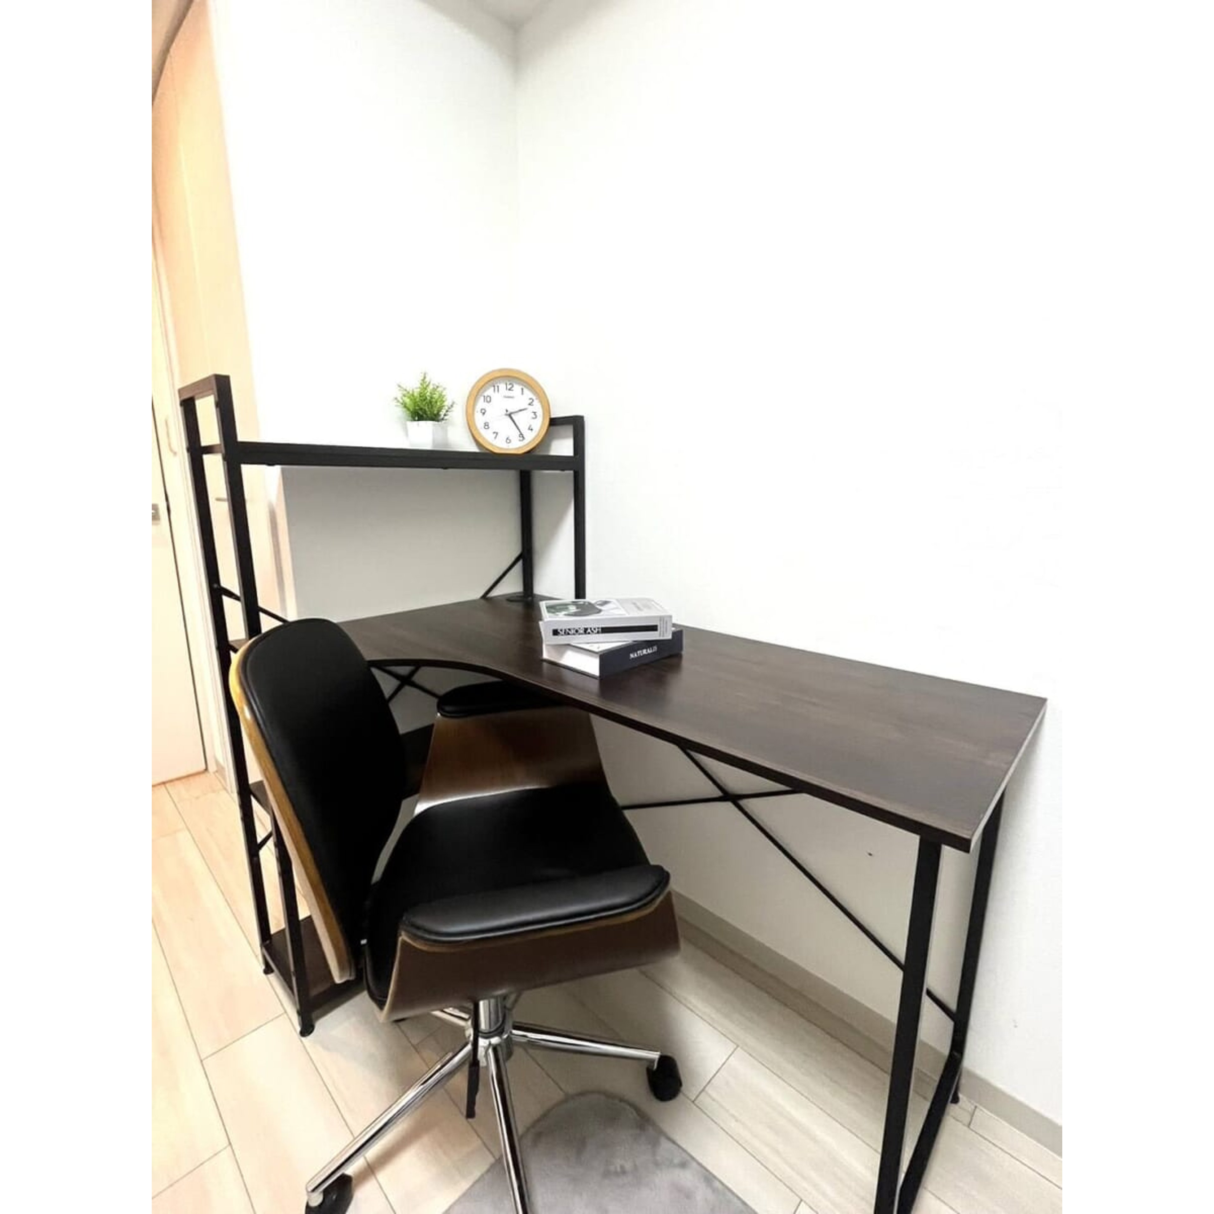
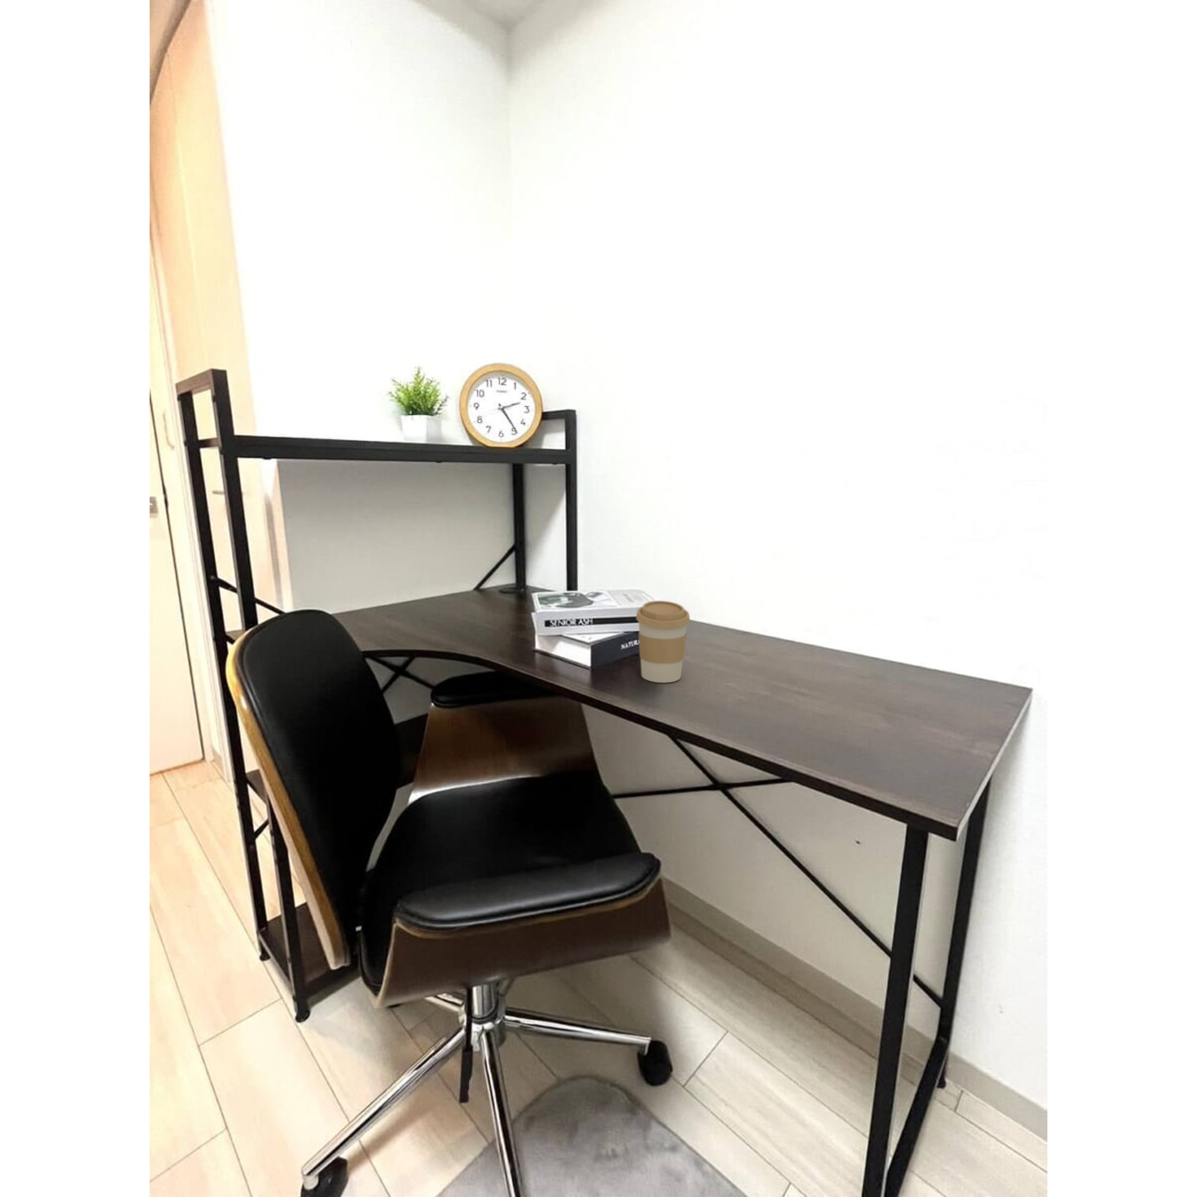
+ coffee cup (662, 640)
